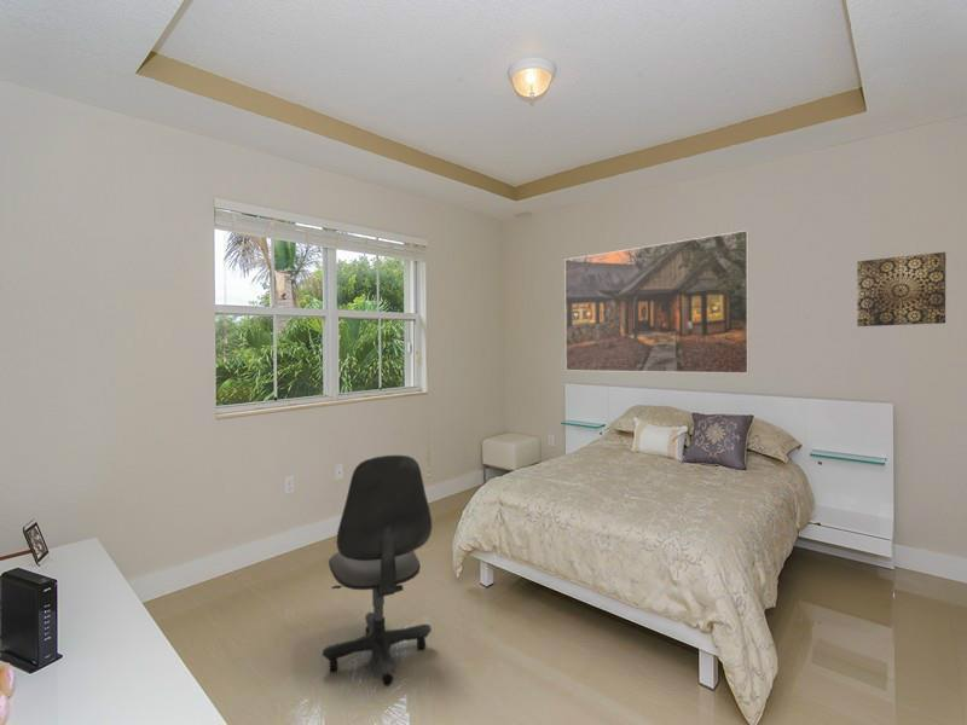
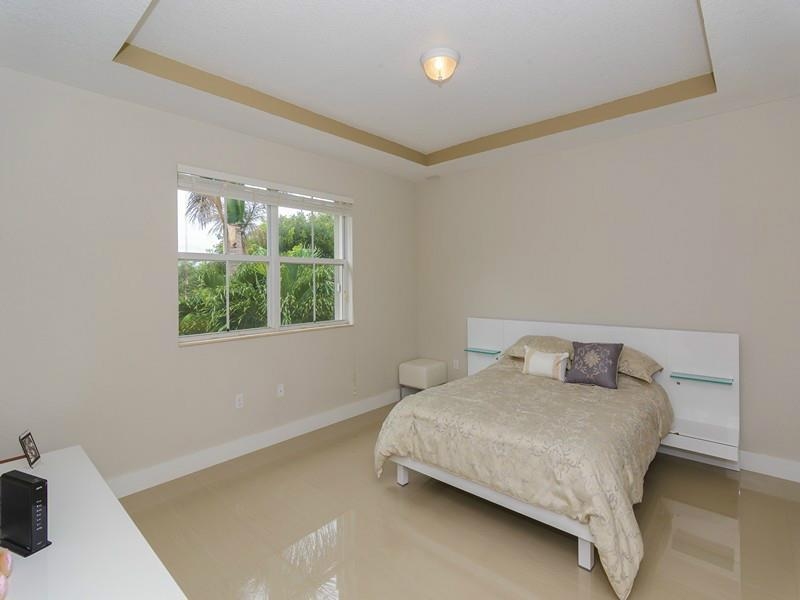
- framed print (645, 309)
- wall art (899, 290)
- office chair (377, 551)
